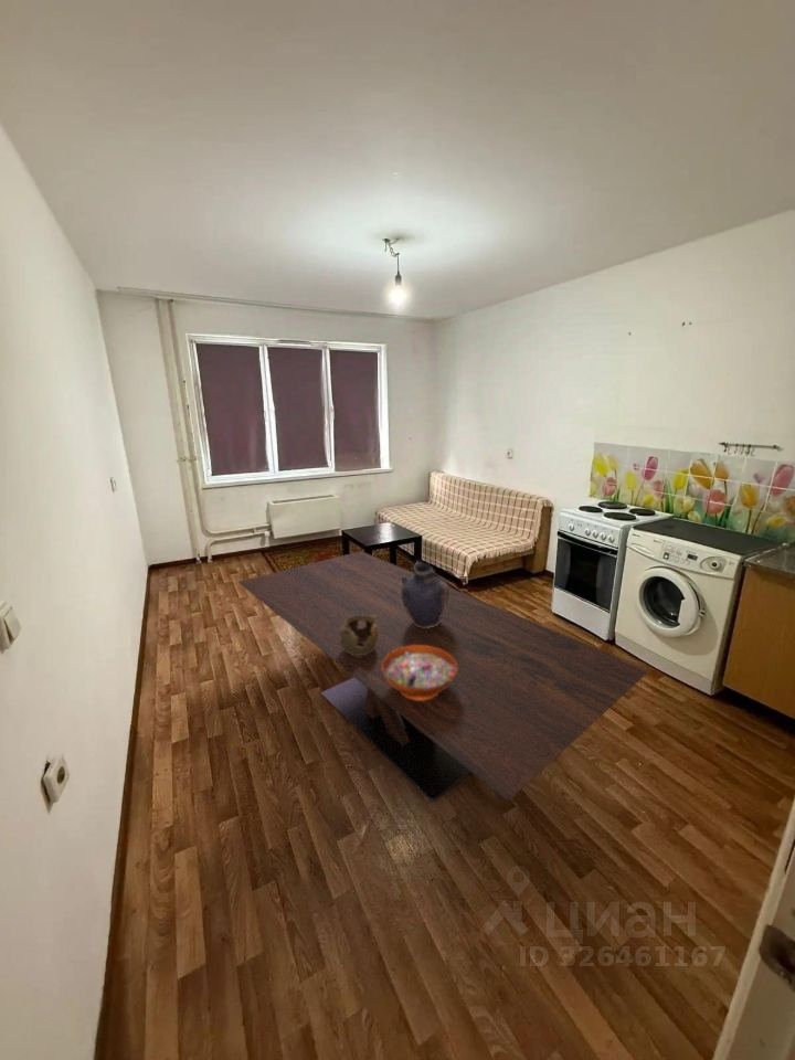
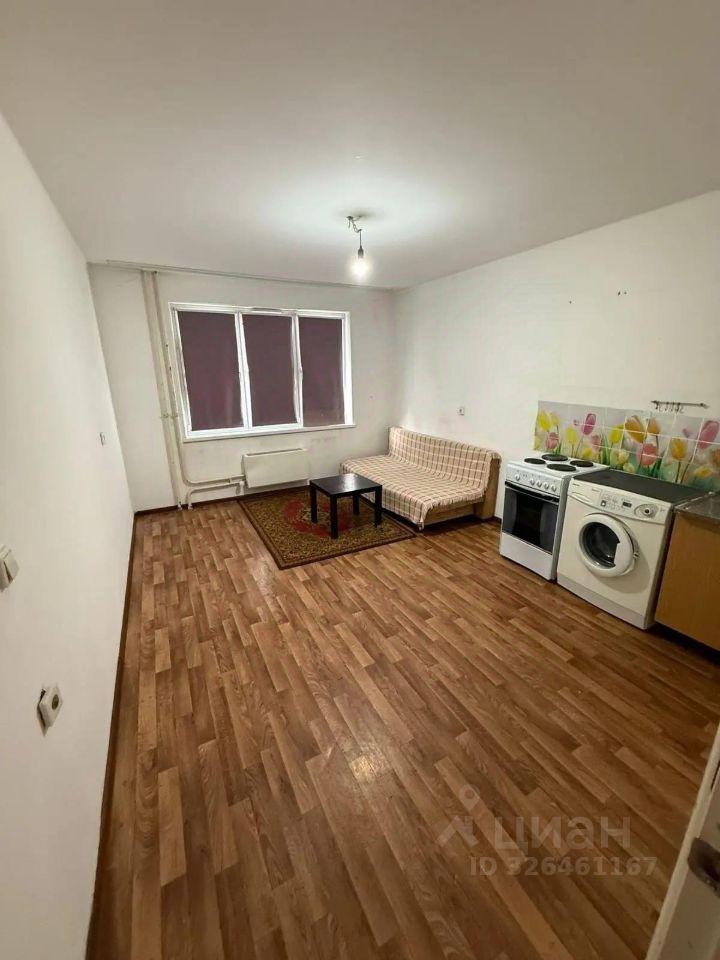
- teapot (362, 633)
- vase (424, 593)
- decorative bowl (418, 675)
- dining table (384, 676)
